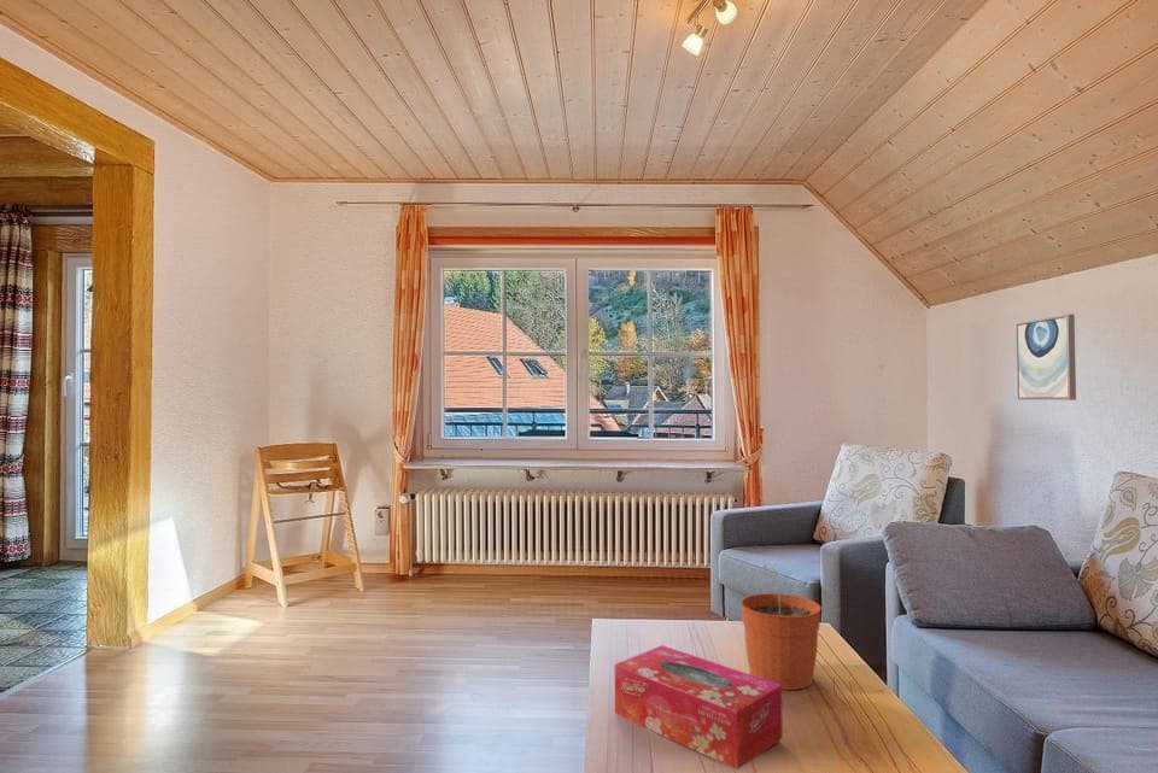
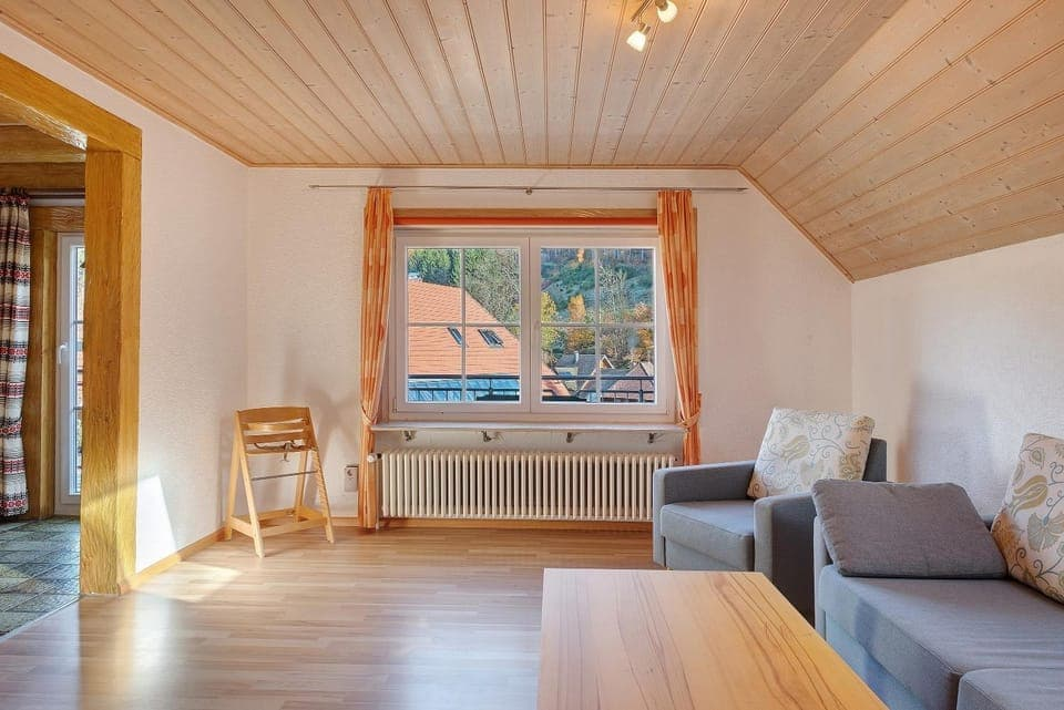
- wall art (1043, 359)
- tissue box (695, 699)
- plant pot (779, 621)
